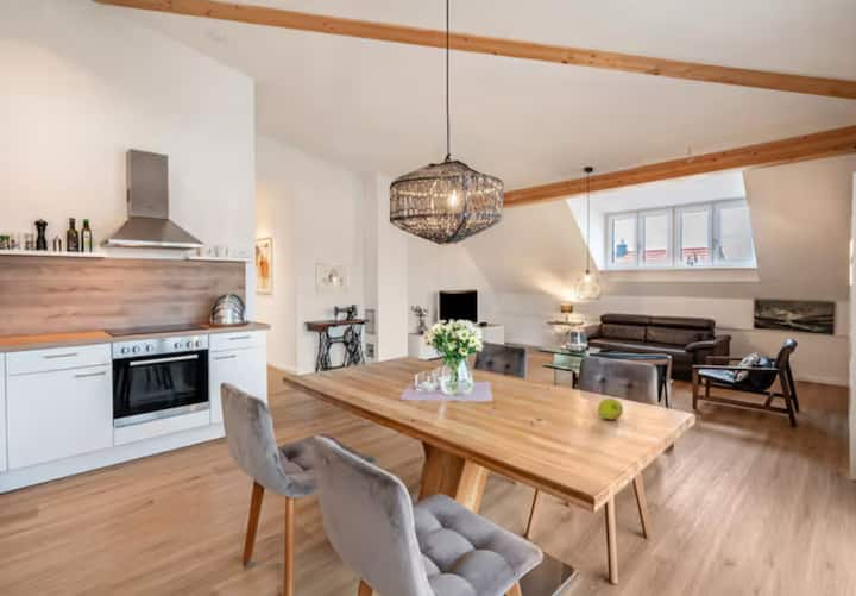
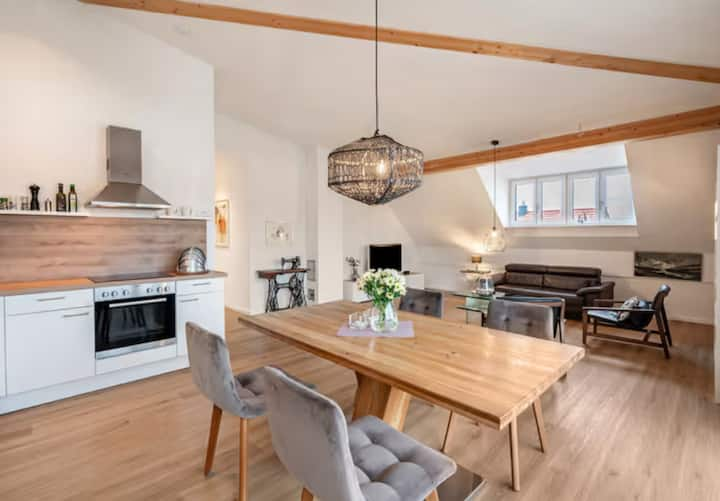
- fruit (610, 408)
